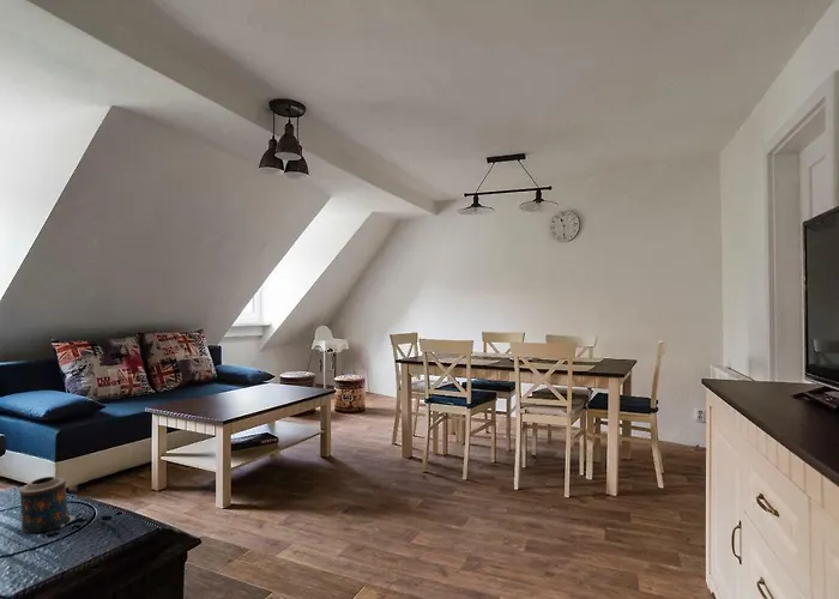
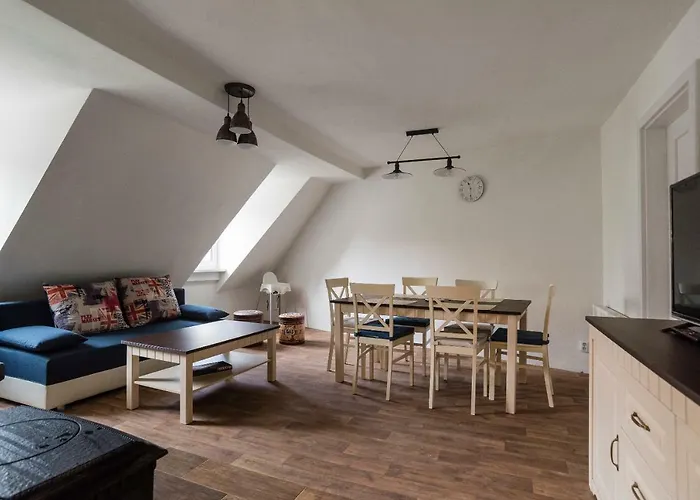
- candle (47, 500)
